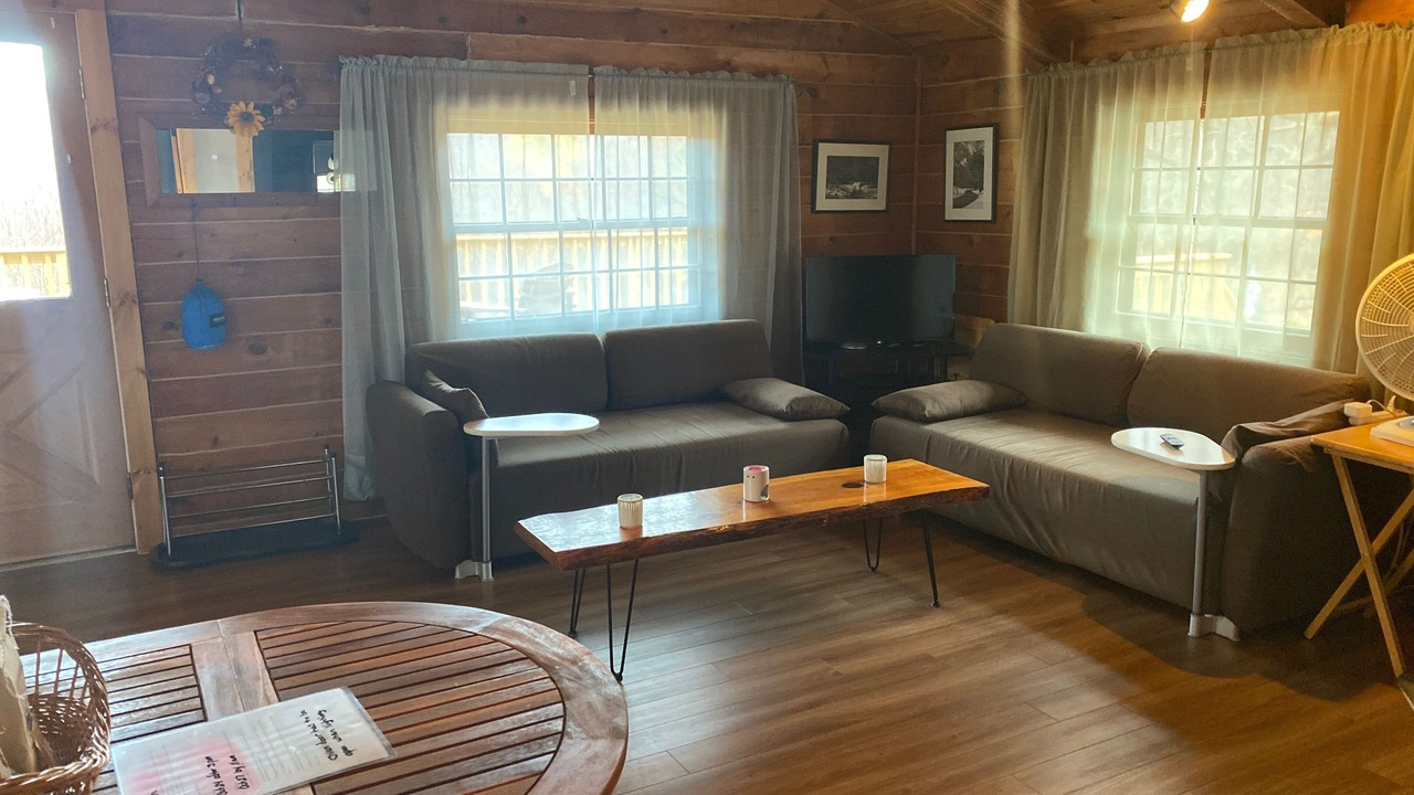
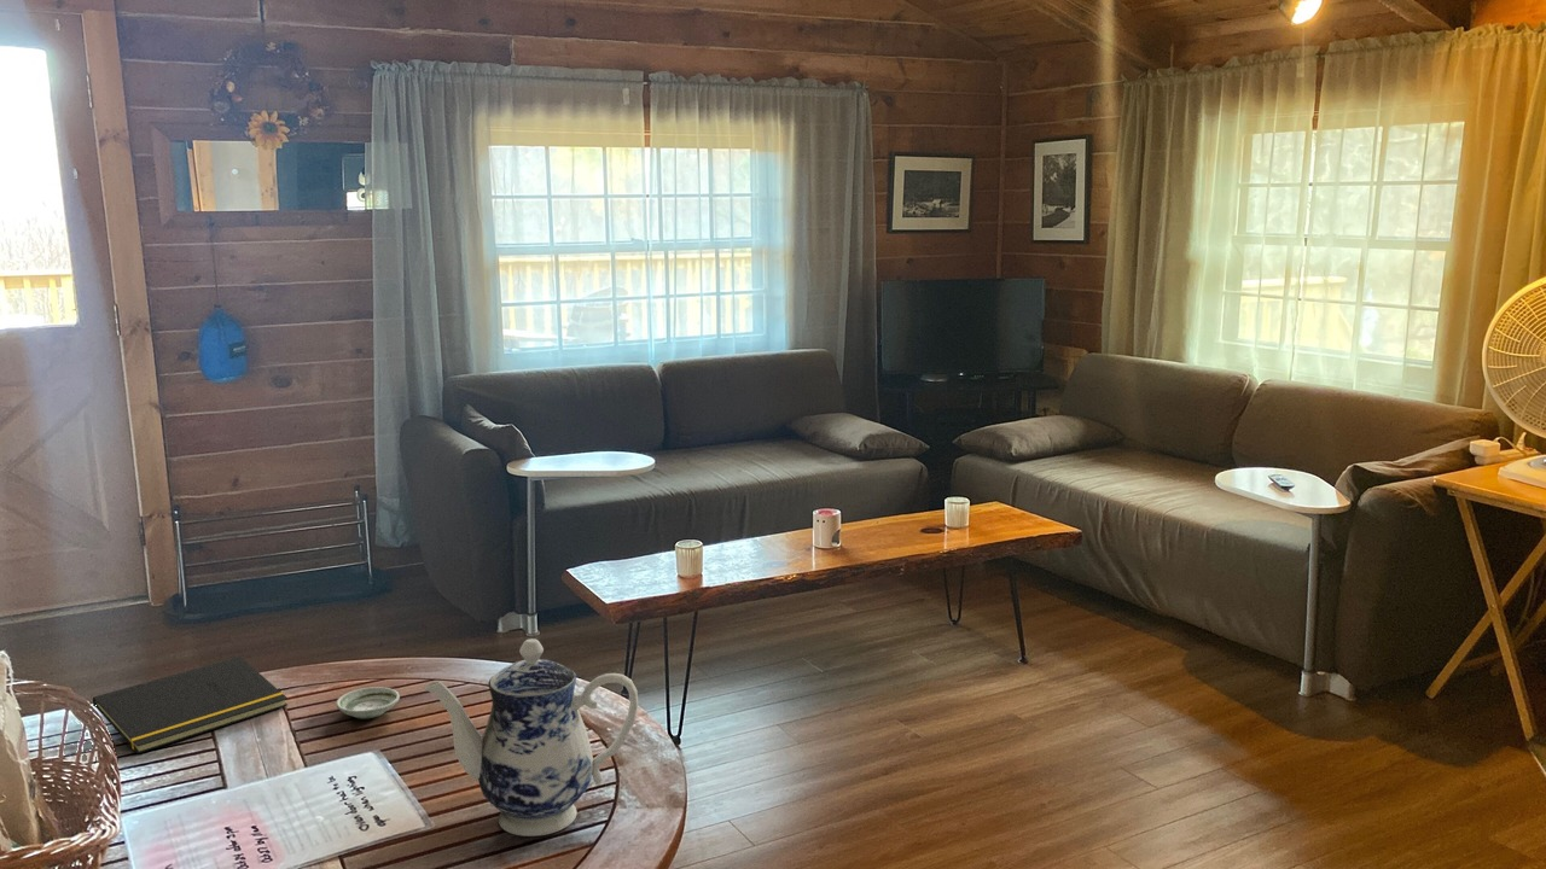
+ saucer (368, 705)
+ teapot (534, 729)
+ notepad (192, 701)
